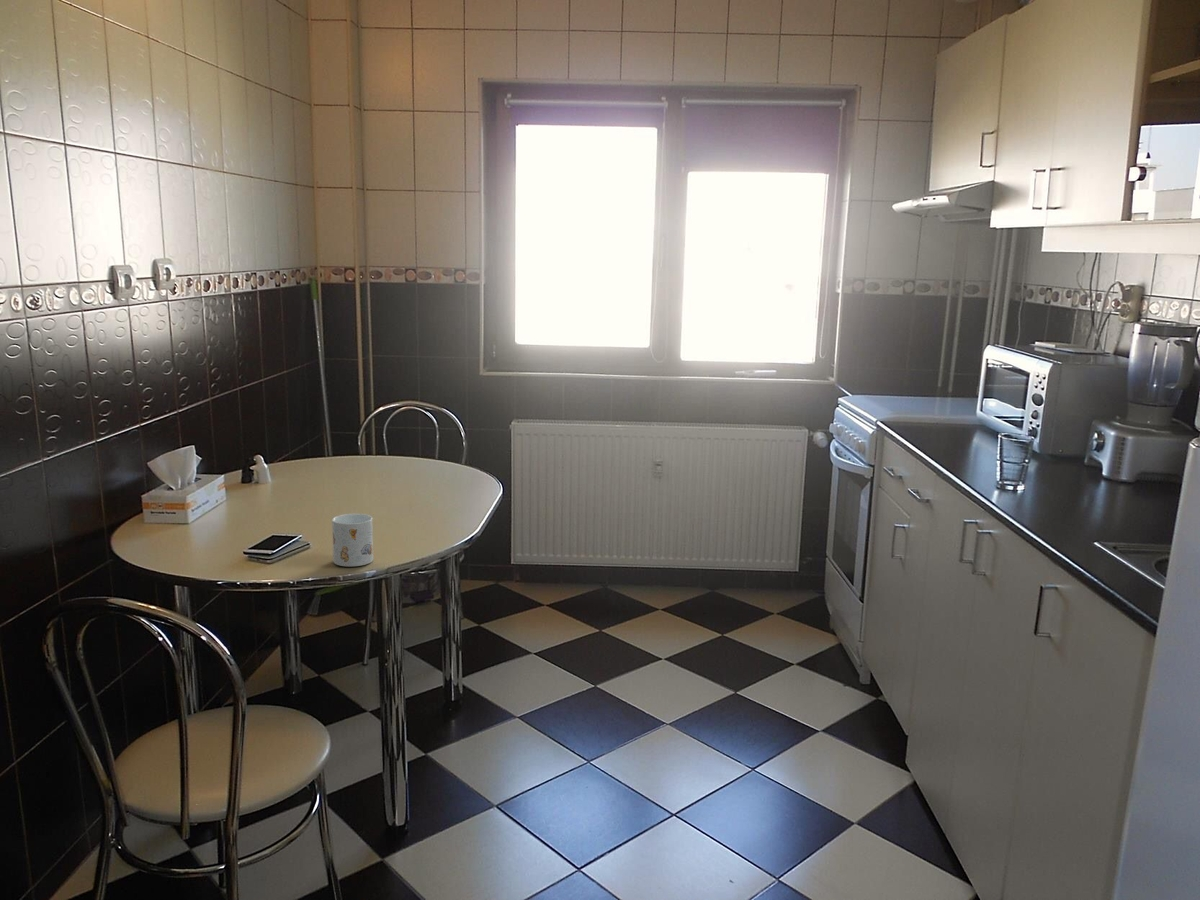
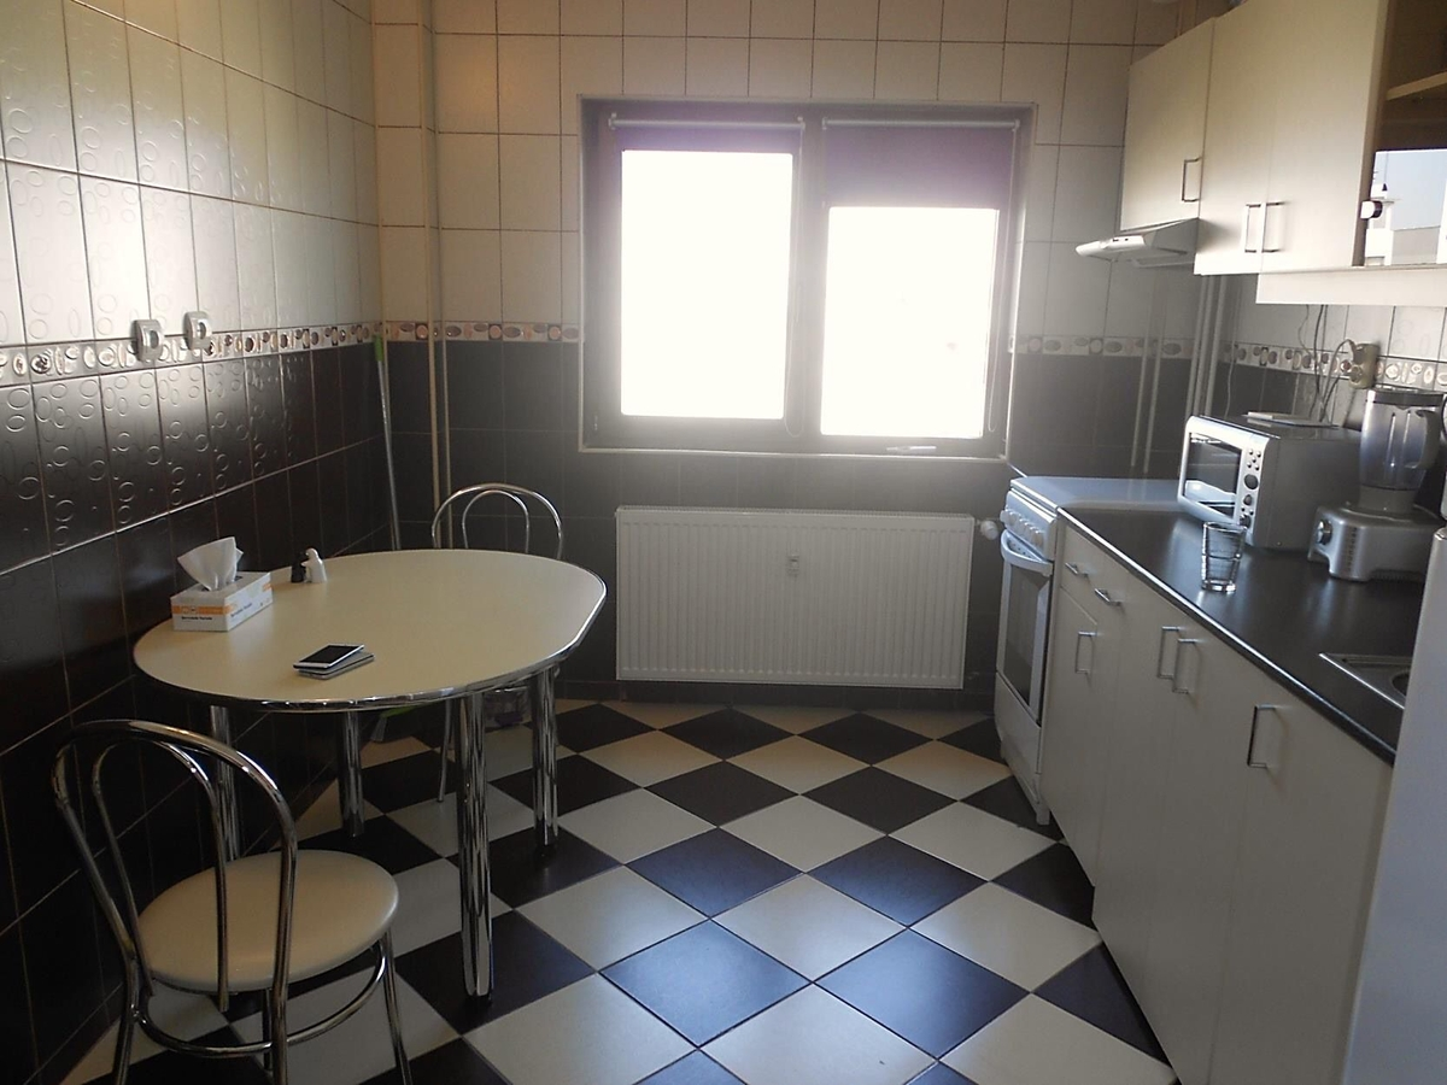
- mug (356, 537)
